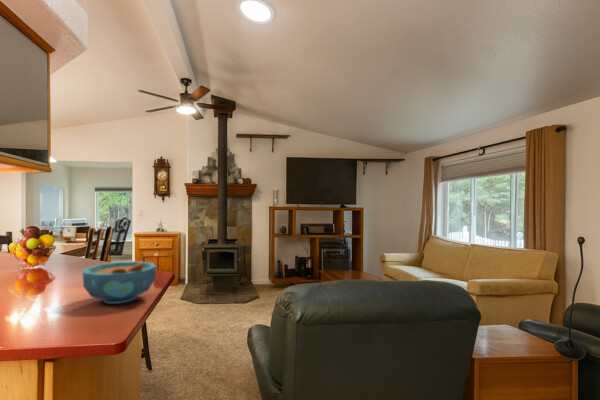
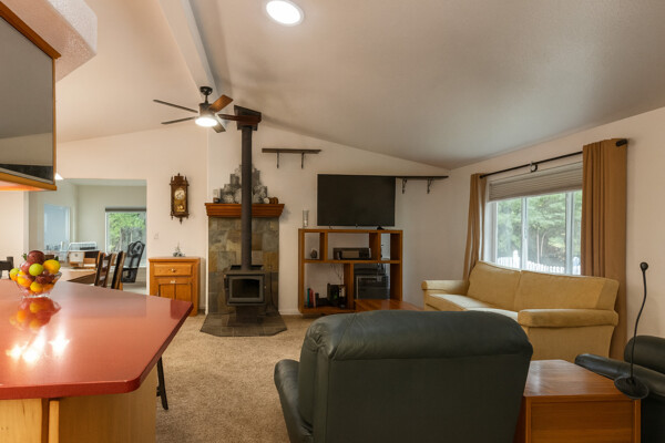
- bowl (120, 279)
